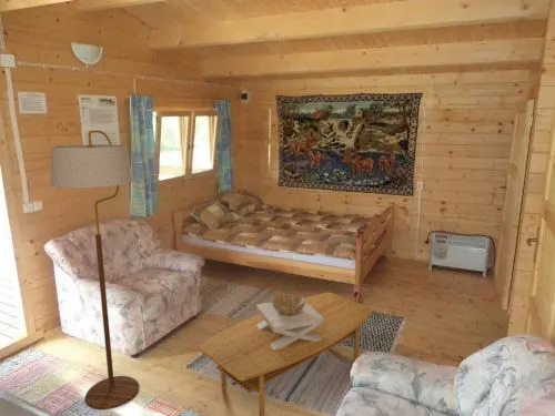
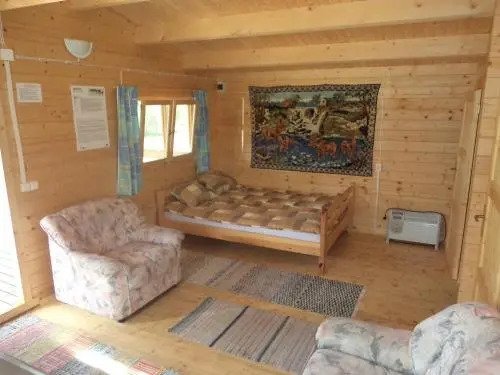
- coffee table (293, 351)
- floor lamp (103, 268)
- decorative bowl (287, 315)
